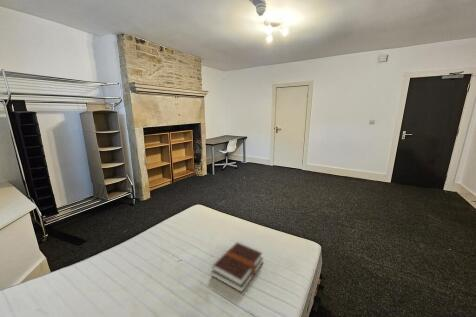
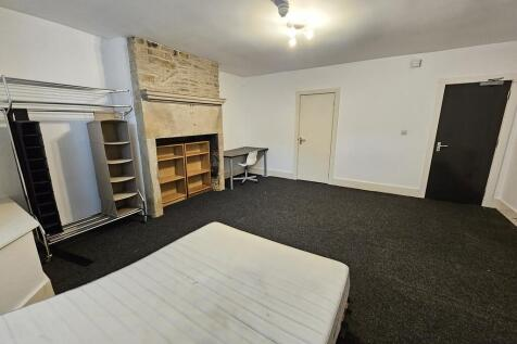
- hardback book (238, 263)
